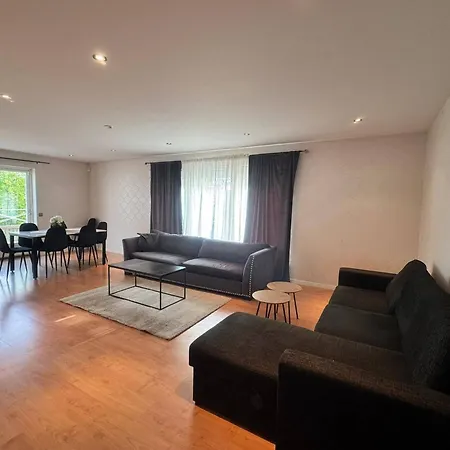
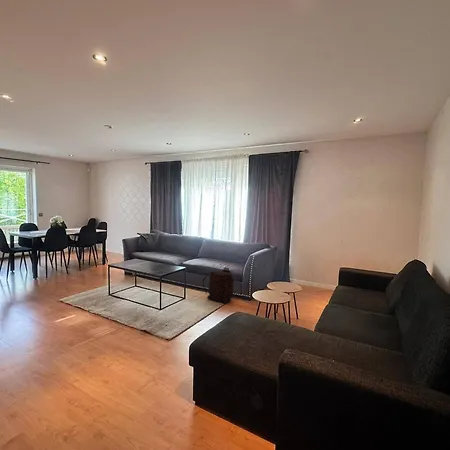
+ backpack (221, 284)
